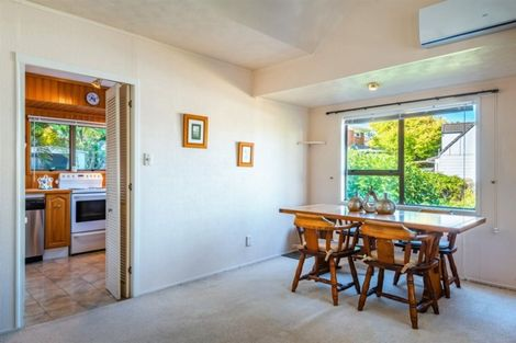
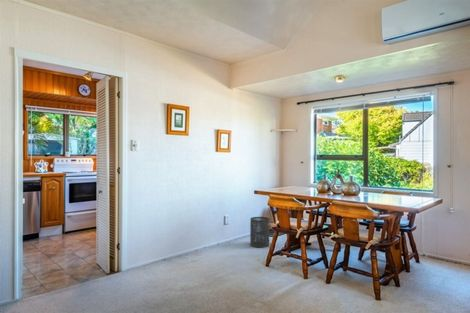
+ trash can (259, 231)
